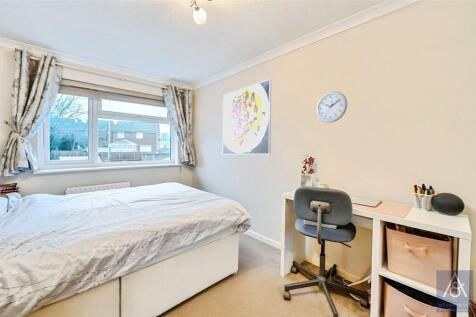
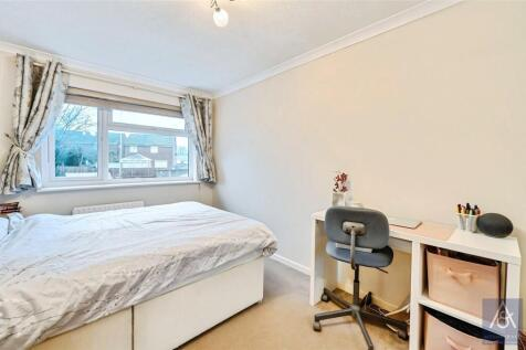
- wall clock (330, 106)
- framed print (244, 121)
